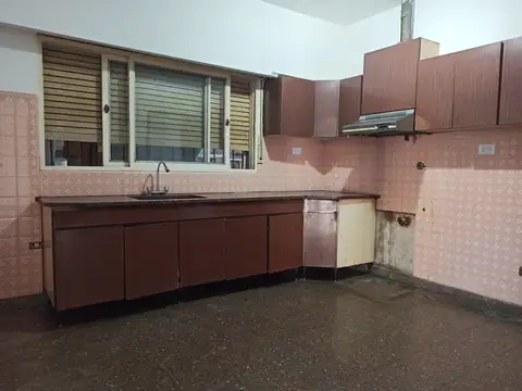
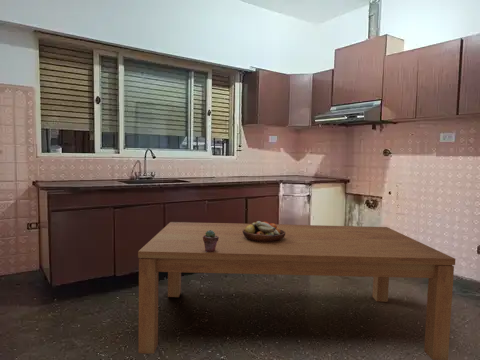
+ fruit bowl (264, 229)
+ dining table (284, 274)
+ potted succulent (210, 240)
